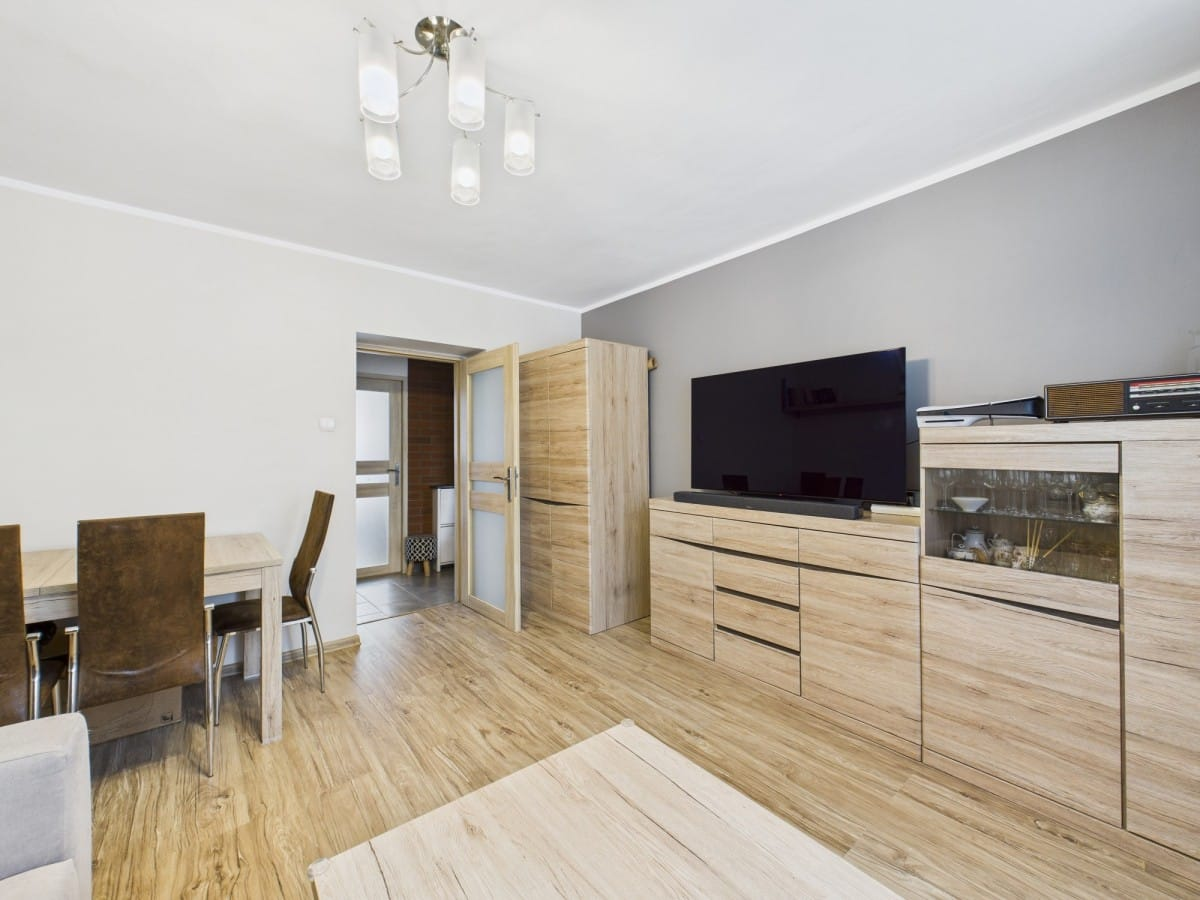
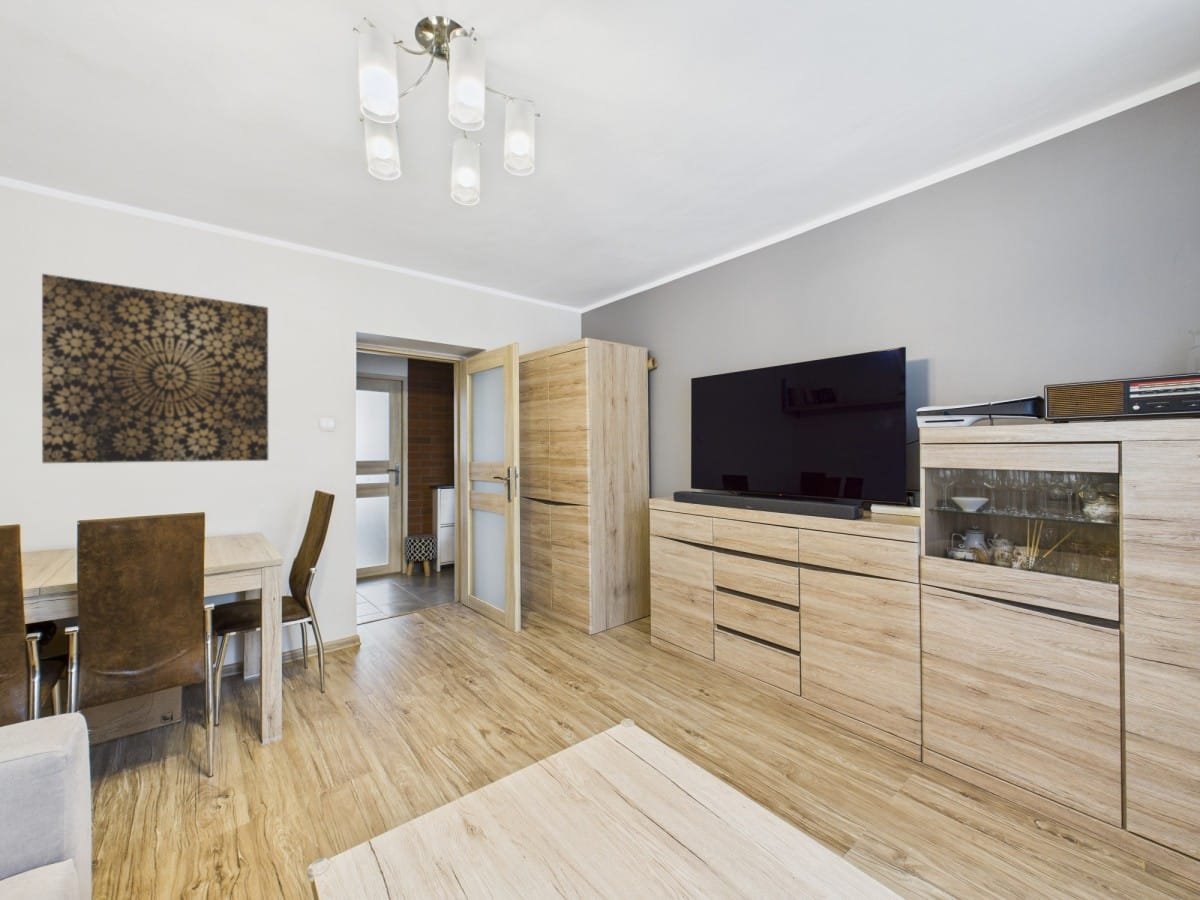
+ wall art (167, 377)
